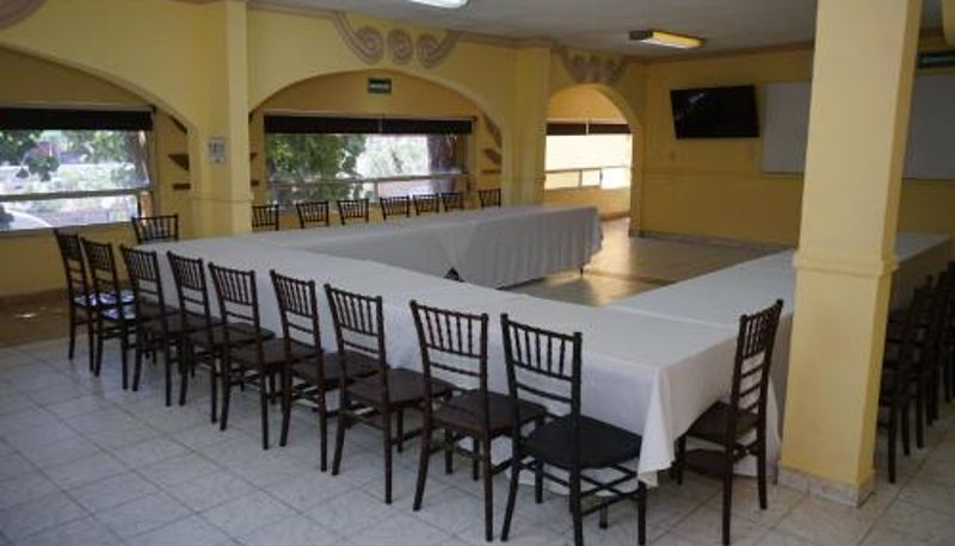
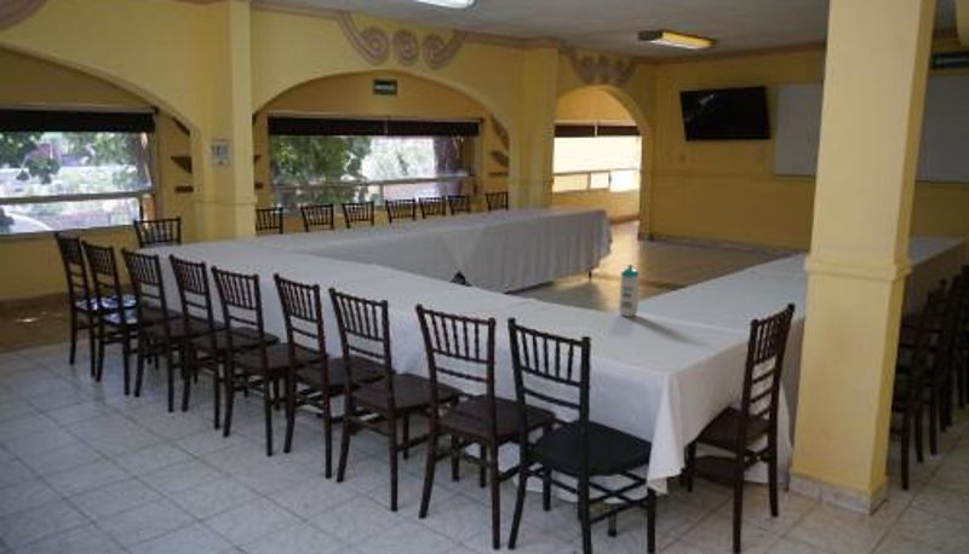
+ water bottle (629, 289)
